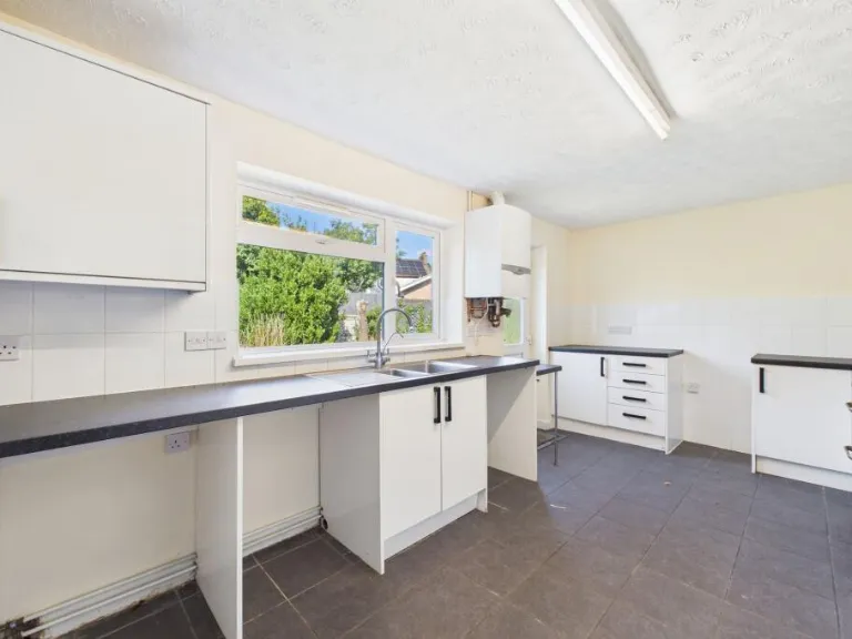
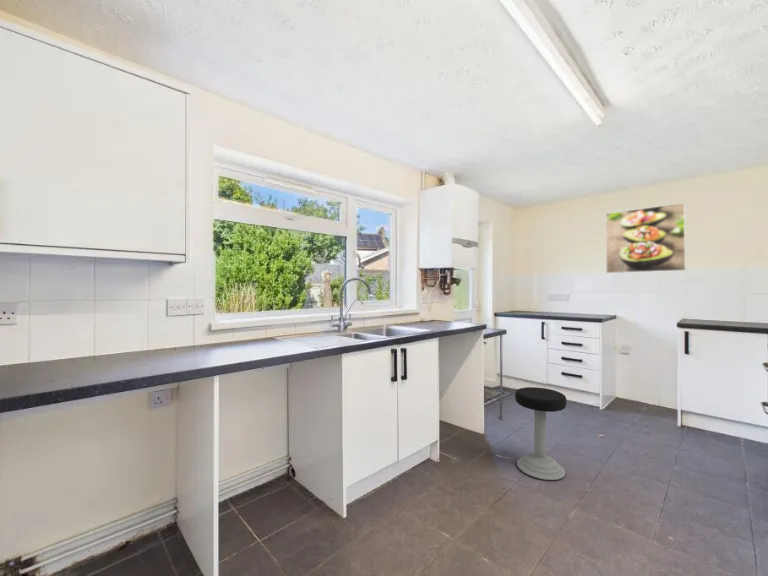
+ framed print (643, 240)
+ stool (540, 430)
